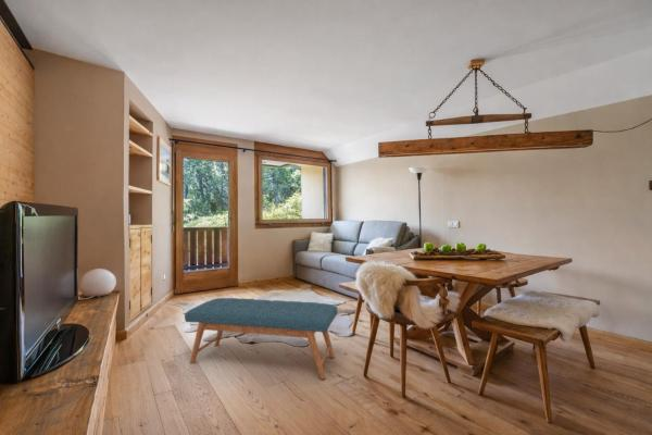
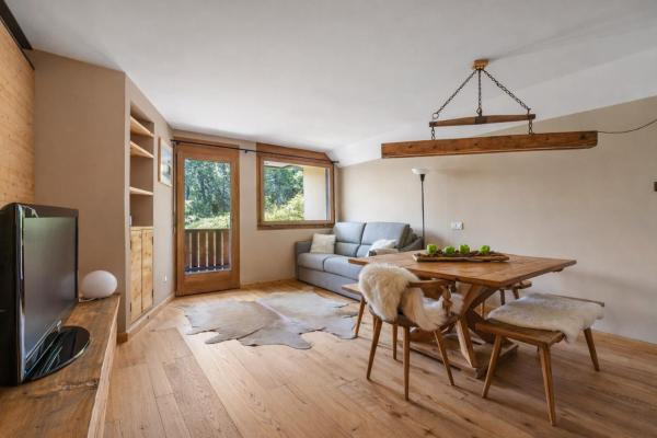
- bench (263, 332)
